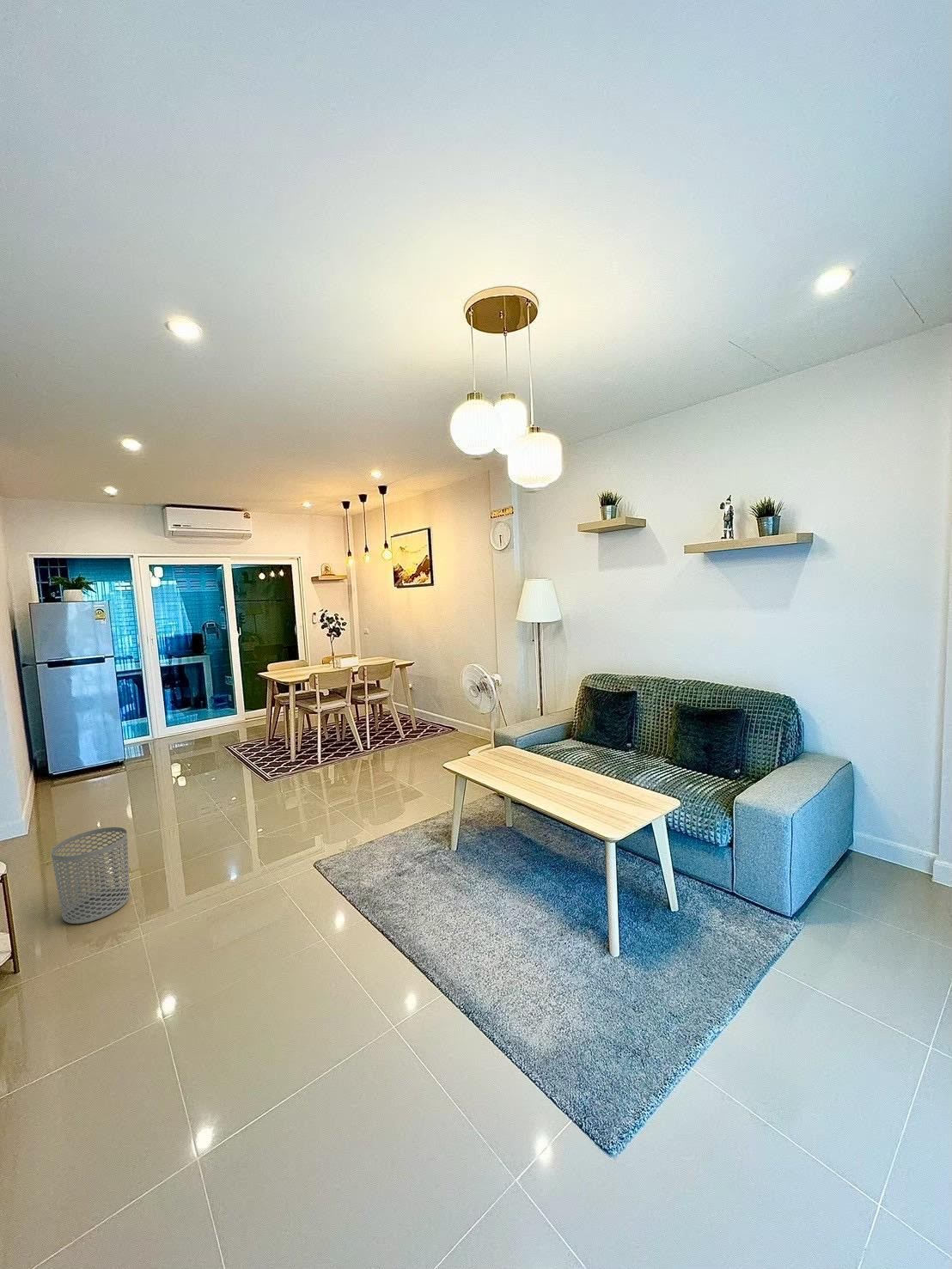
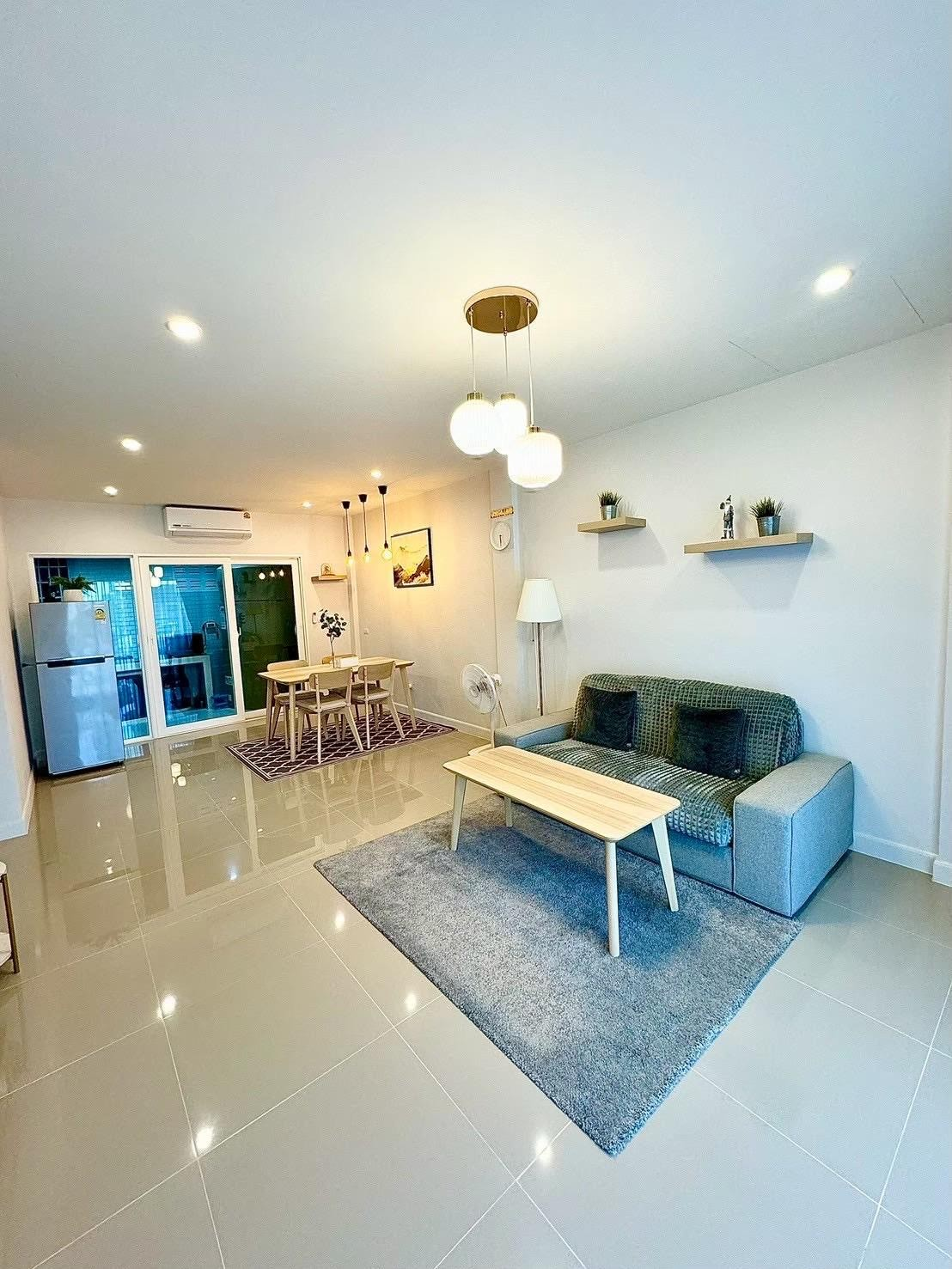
- waste bin (94, 874)
